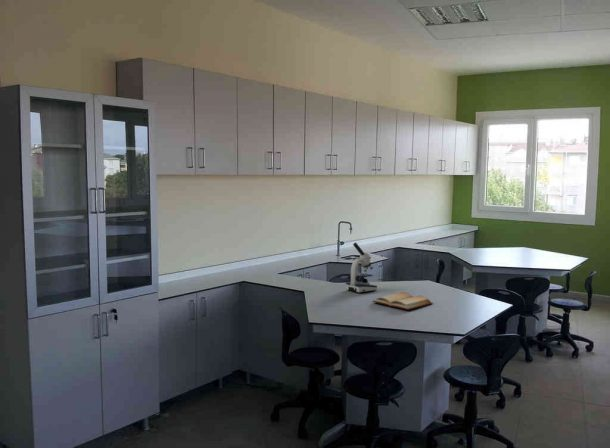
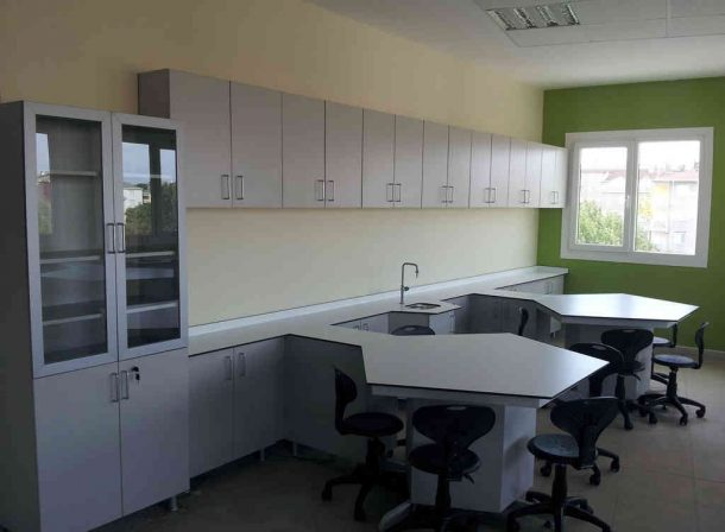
- microscope (362, 266)
- bible (402, 299)
